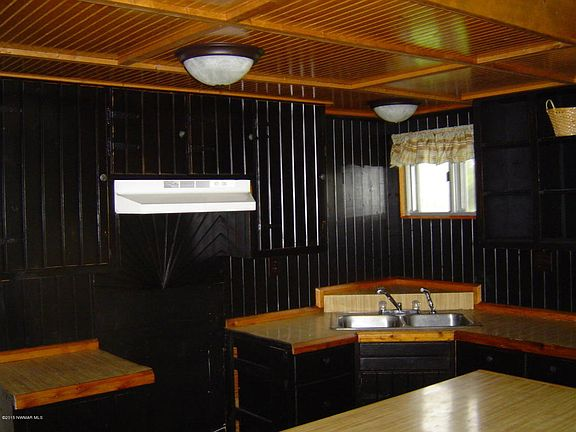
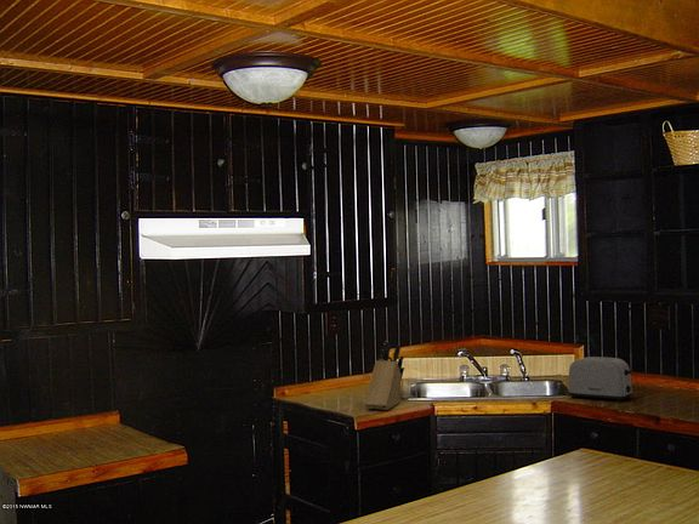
+ toaster (599, 377)
+ knife block (385, 374)
